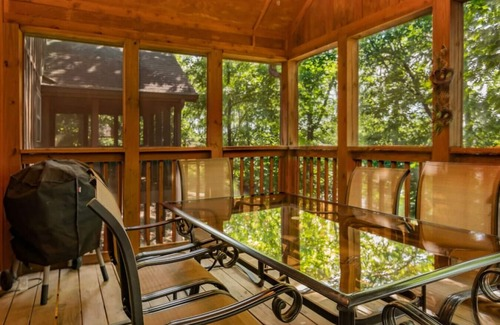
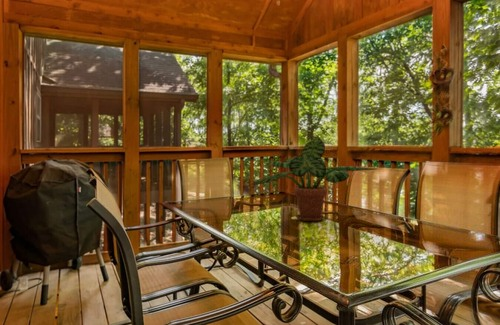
+ potted plant (307, 177)
